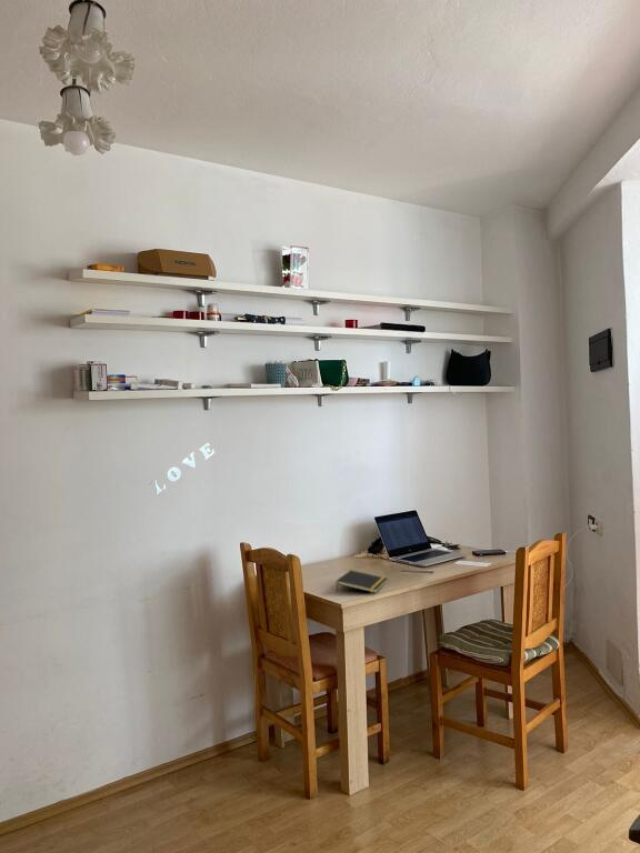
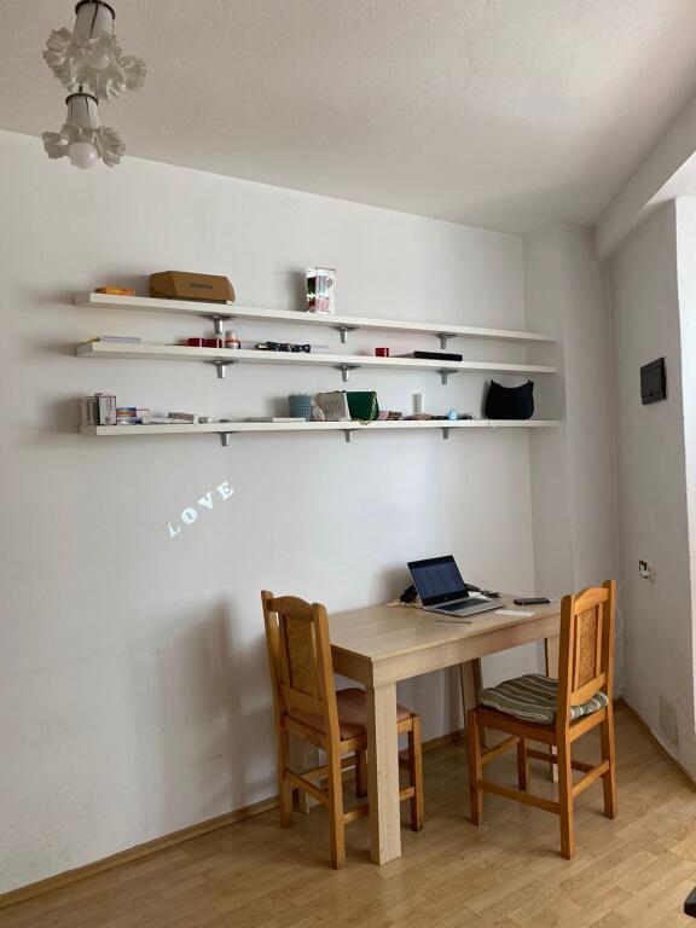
- notepad (362, 581)
